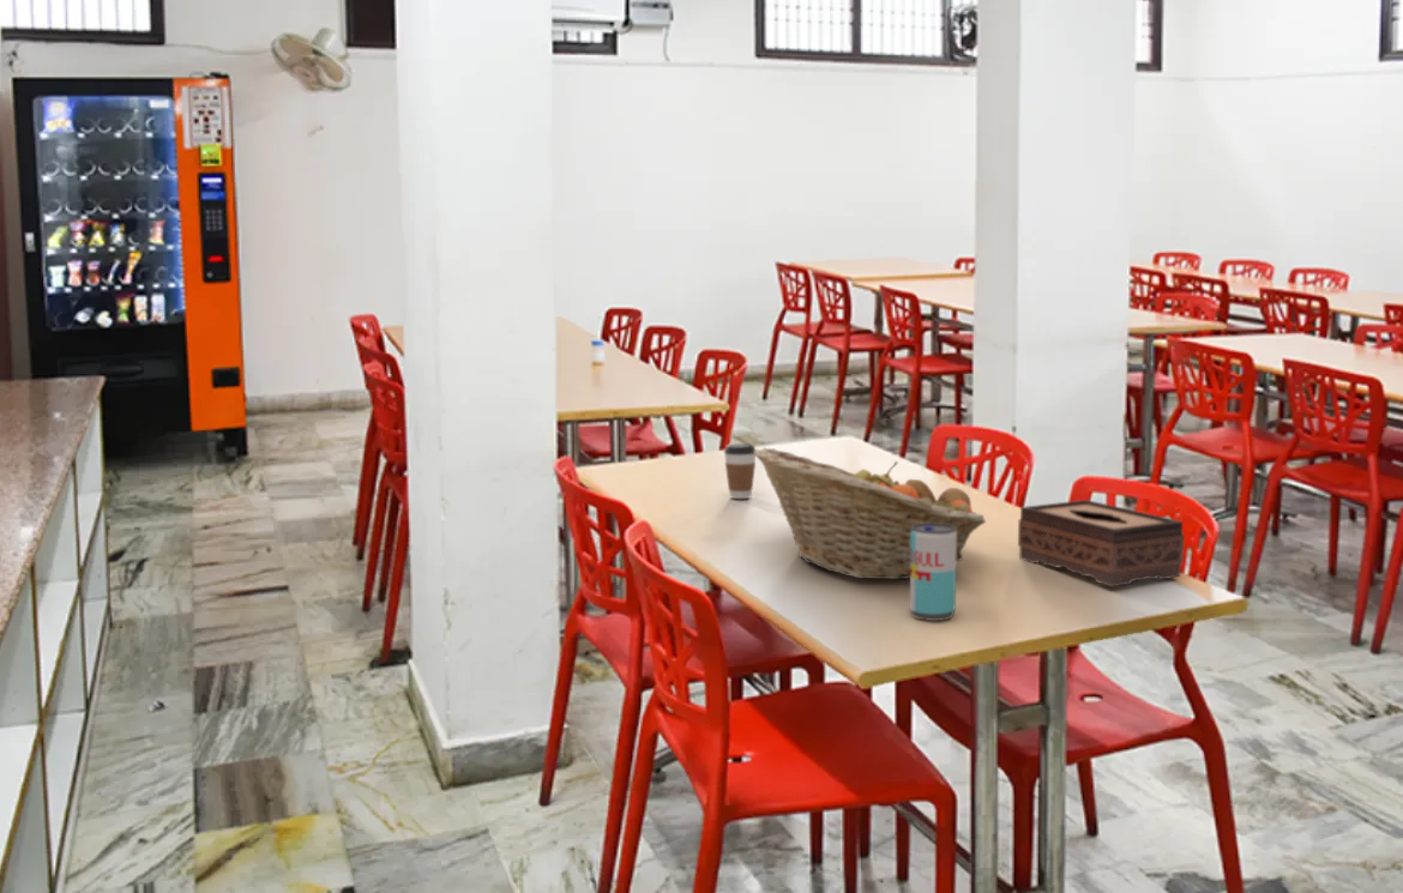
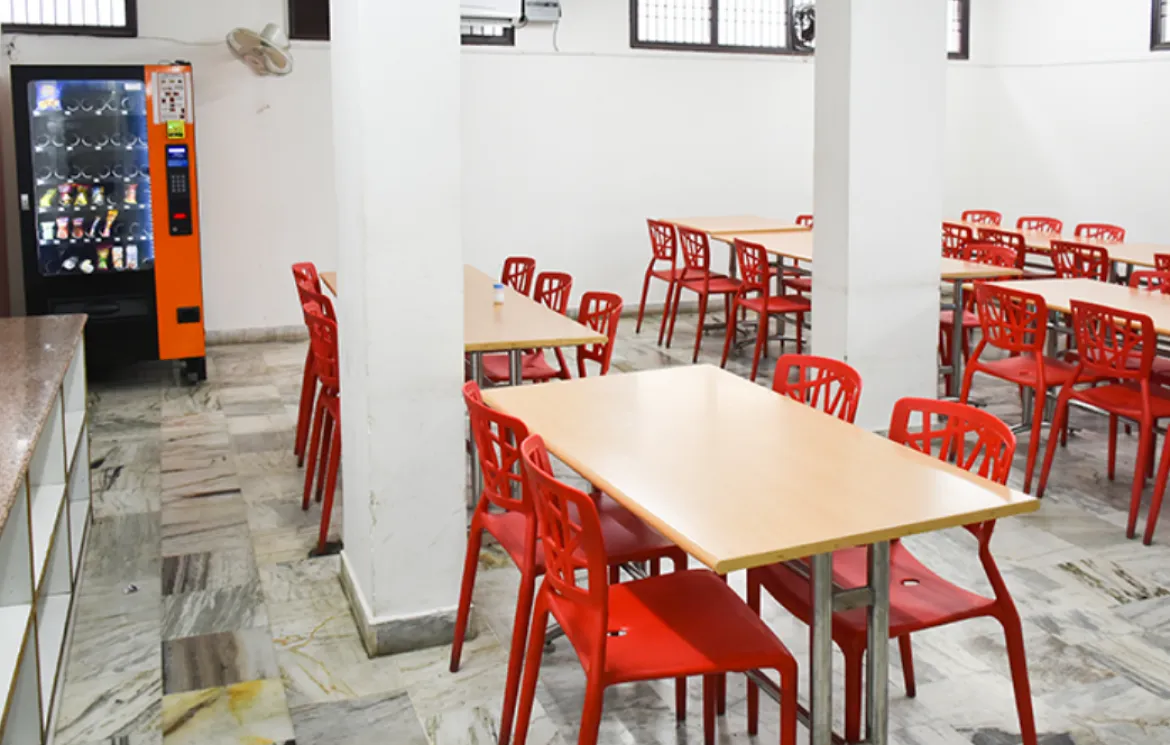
- beverage can (933, 571)
- fruit basket (865, 505)
- tissue box (1098, 541)
- coffee cup (740, 471)
